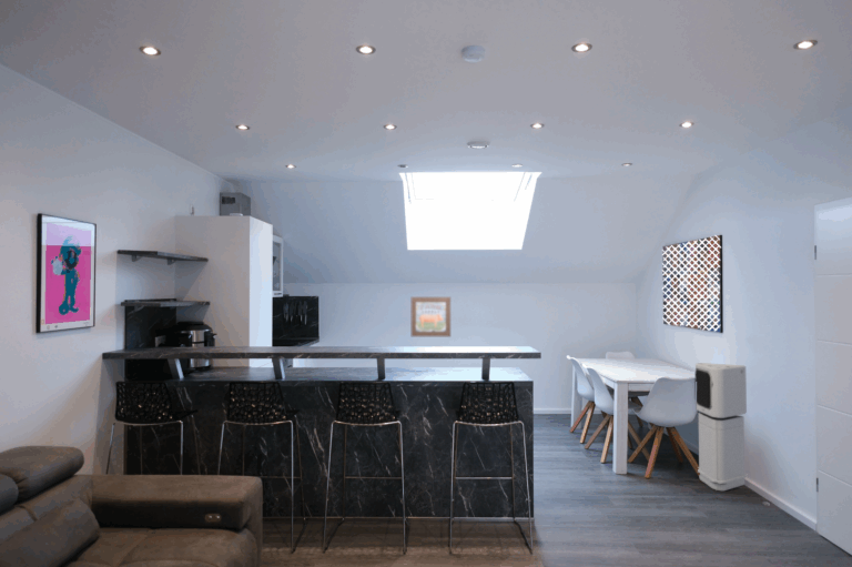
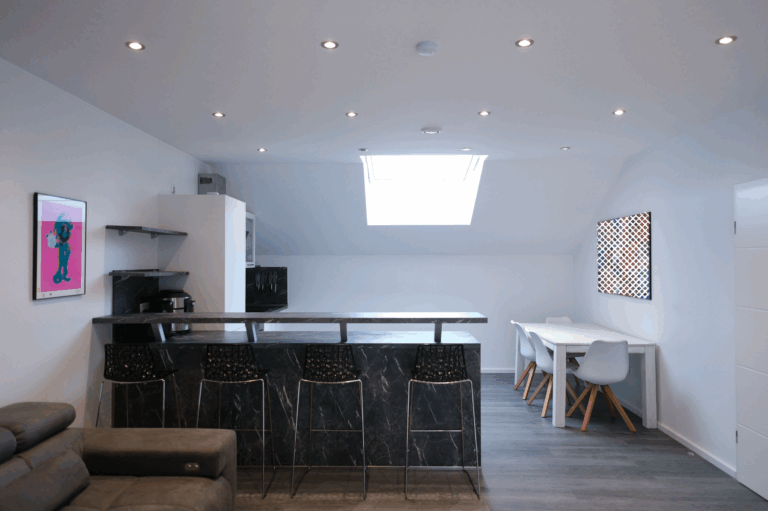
- air purifier (723, 424)
- wall art (430, 316)
